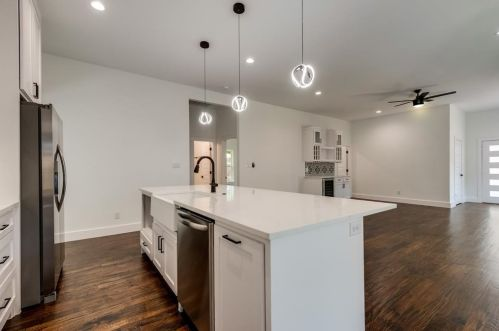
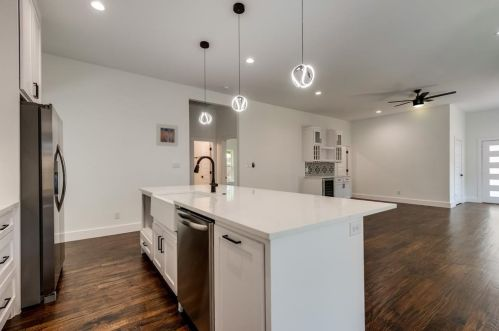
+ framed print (167, 135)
